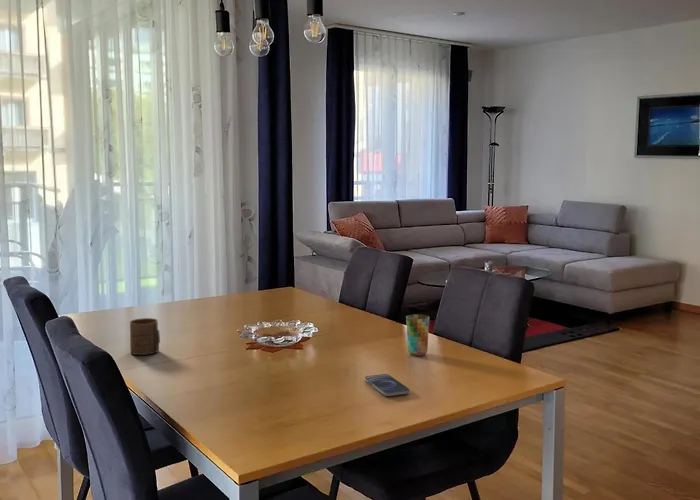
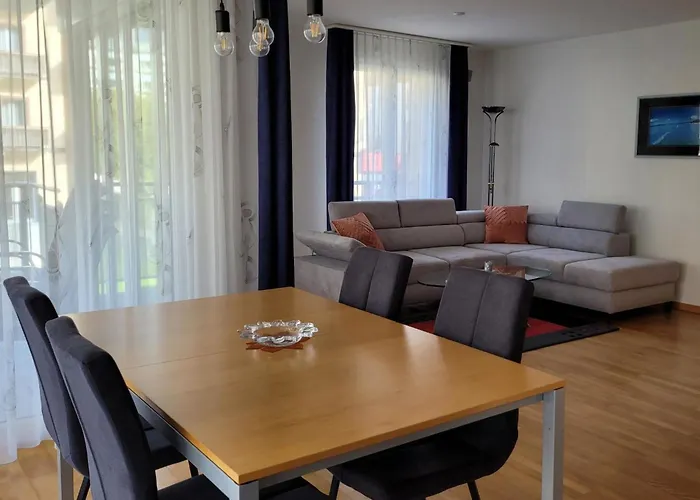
- smartphone (386, 384)
- cup (144, 336)
- cup (417, 335)
